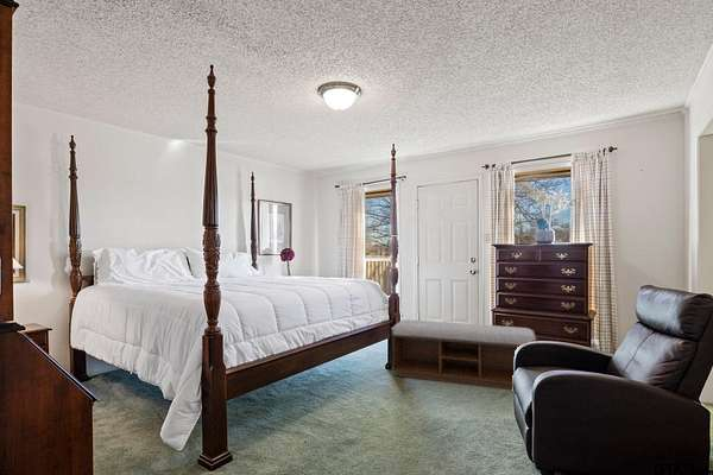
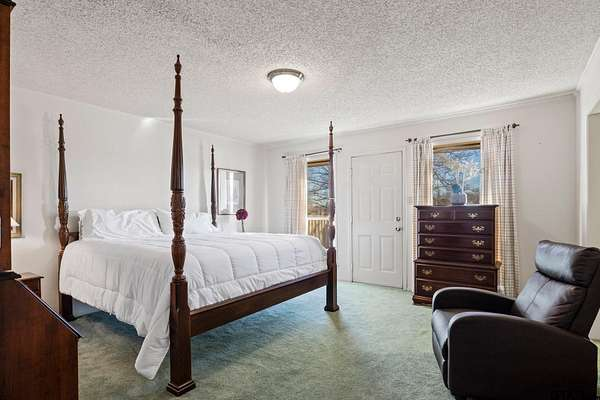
- bench (461, 352)
